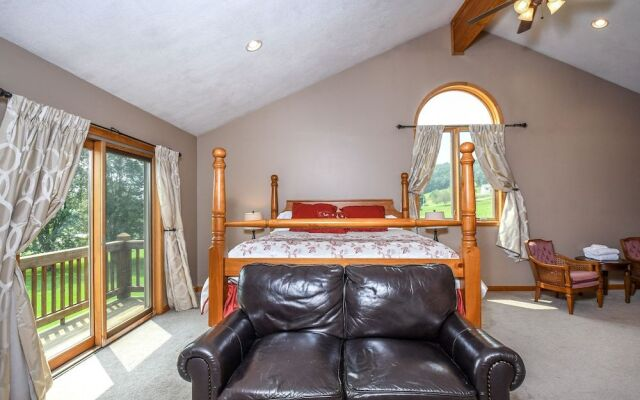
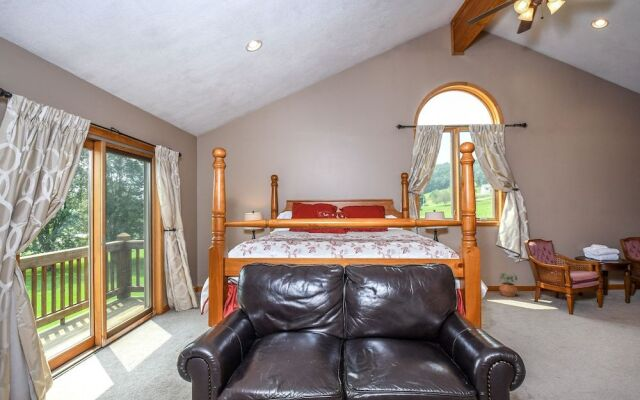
+ potted plant (506, 283)
